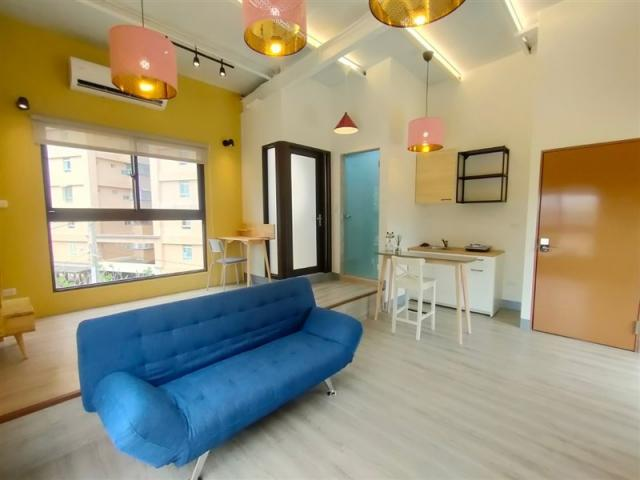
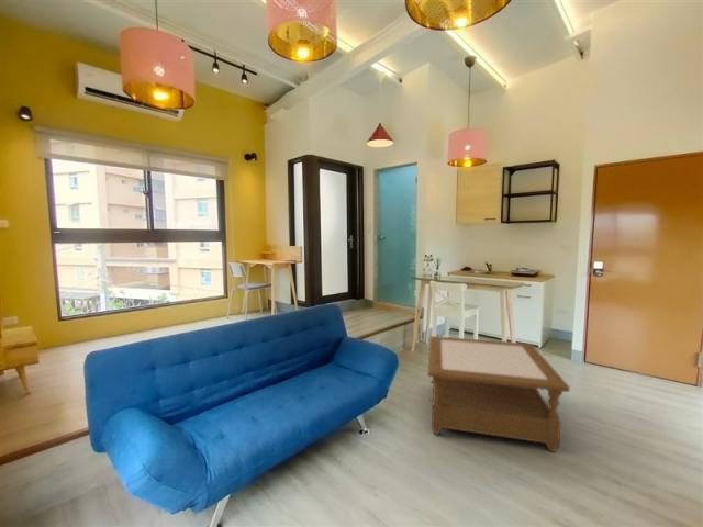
+ coffee table (484, 384)
